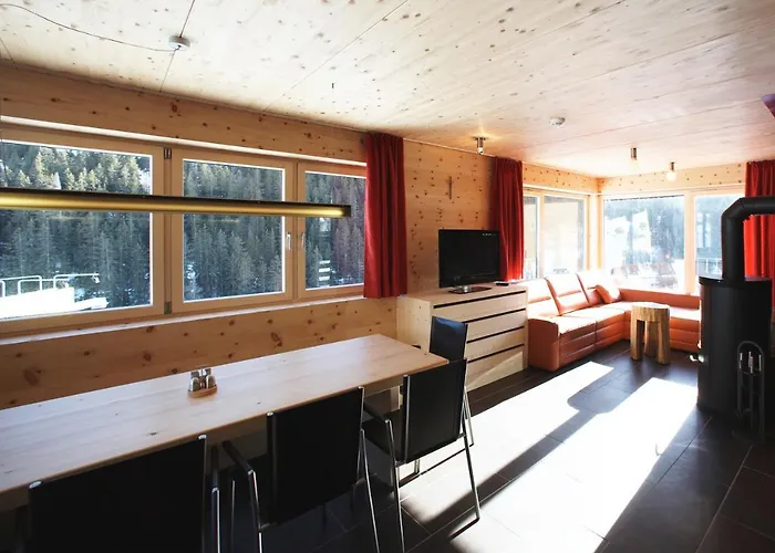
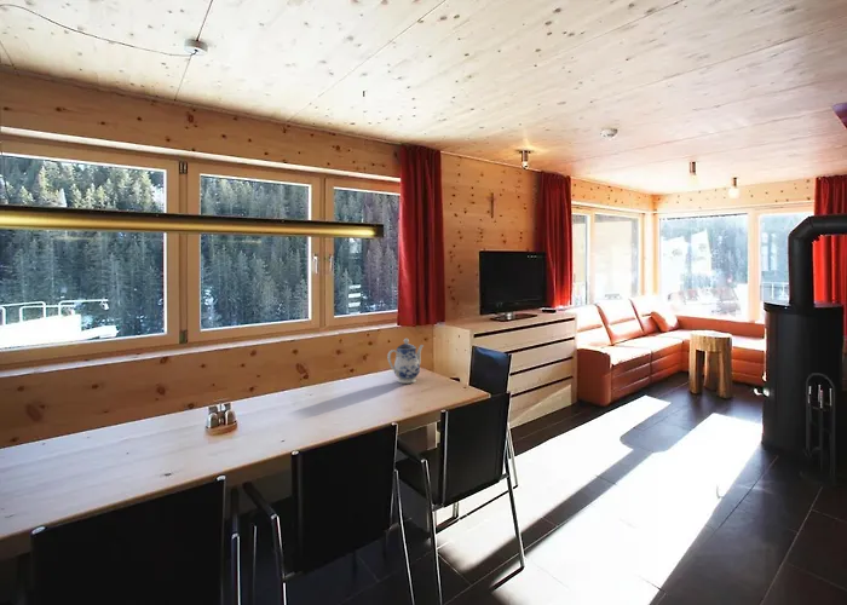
+ teapot (407, 359)
